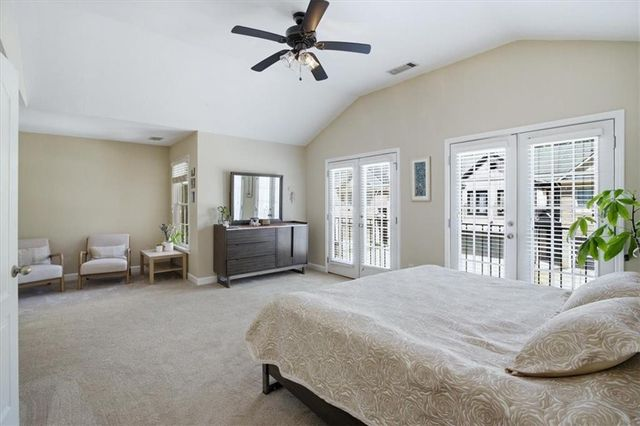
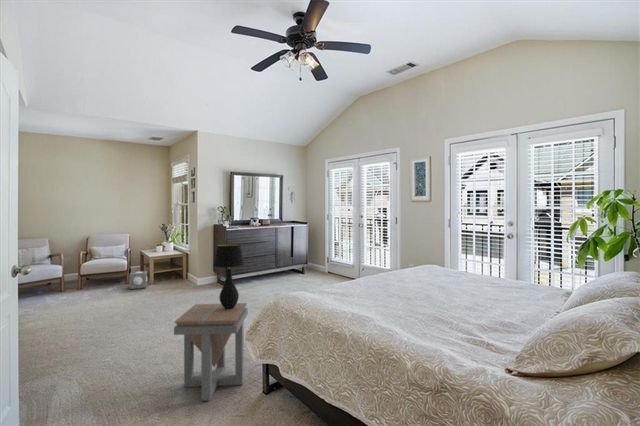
+ speaker (138, 279)
+ side table (214, 347)
+ table lamp (229, 276)
